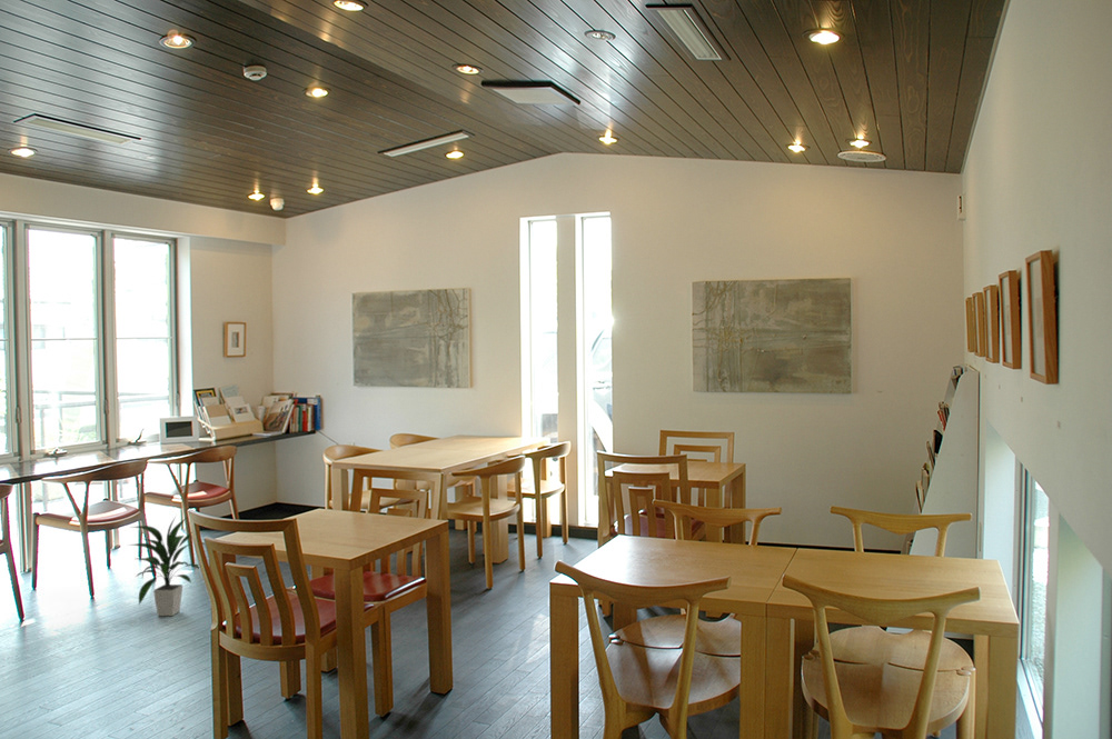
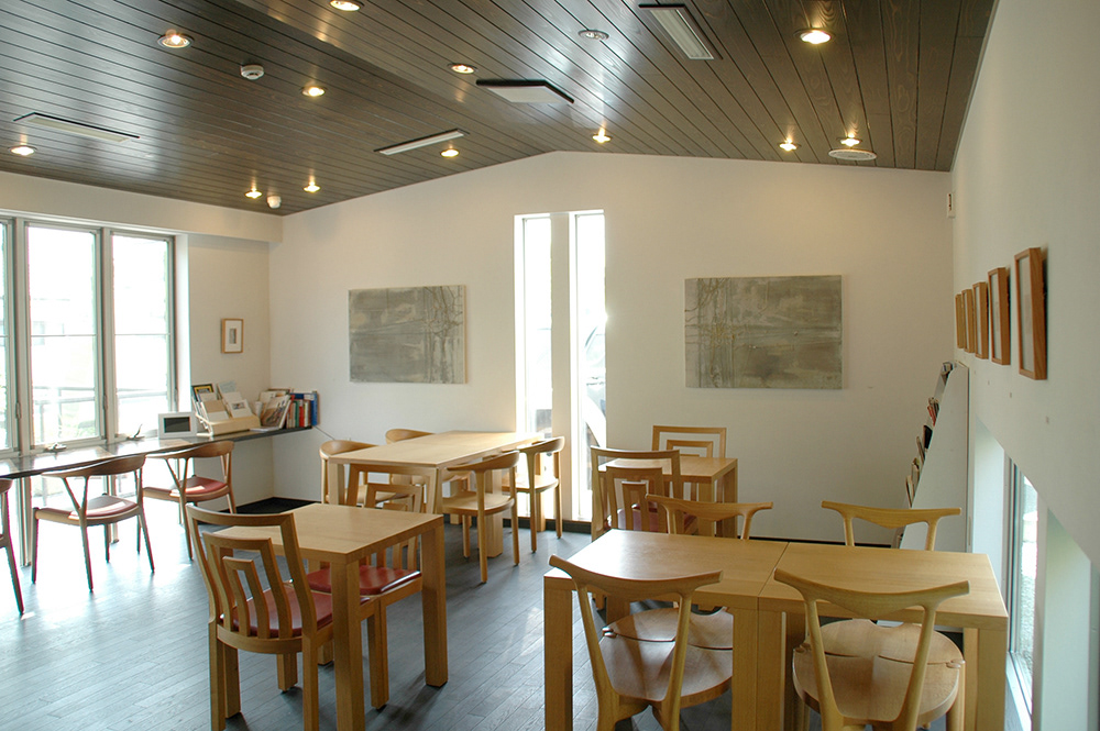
- indoor plant (163, 565)
